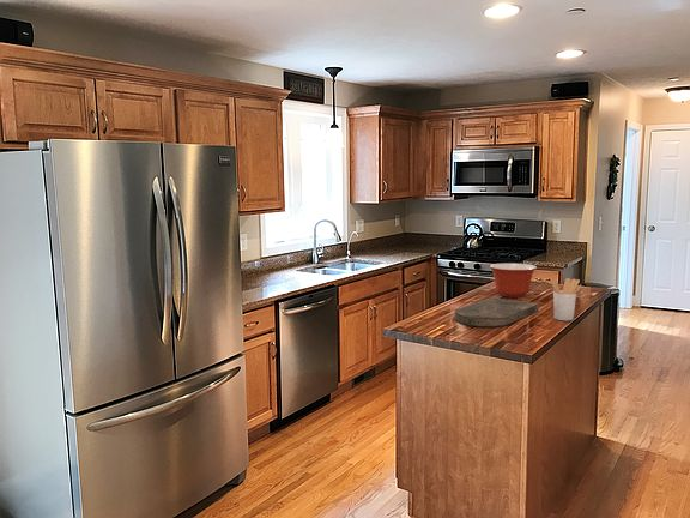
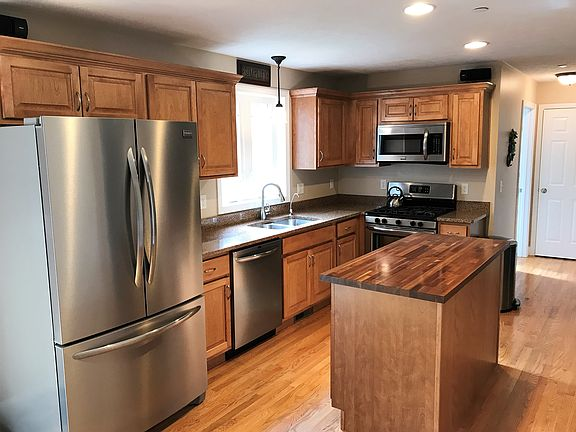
- cutting board (492, 312)
- mixing bowl (512, 281)
- utensil holder (567, 297)
